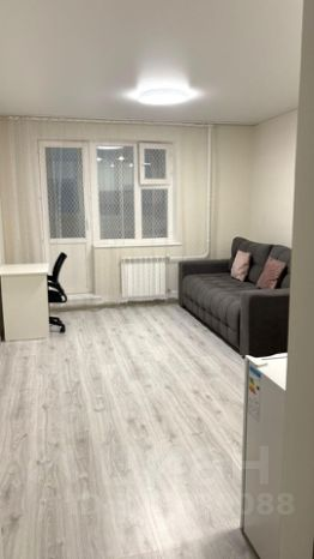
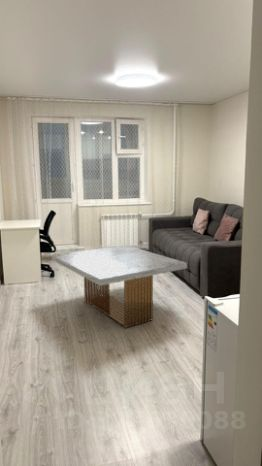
+ coffee table (115, 282)
